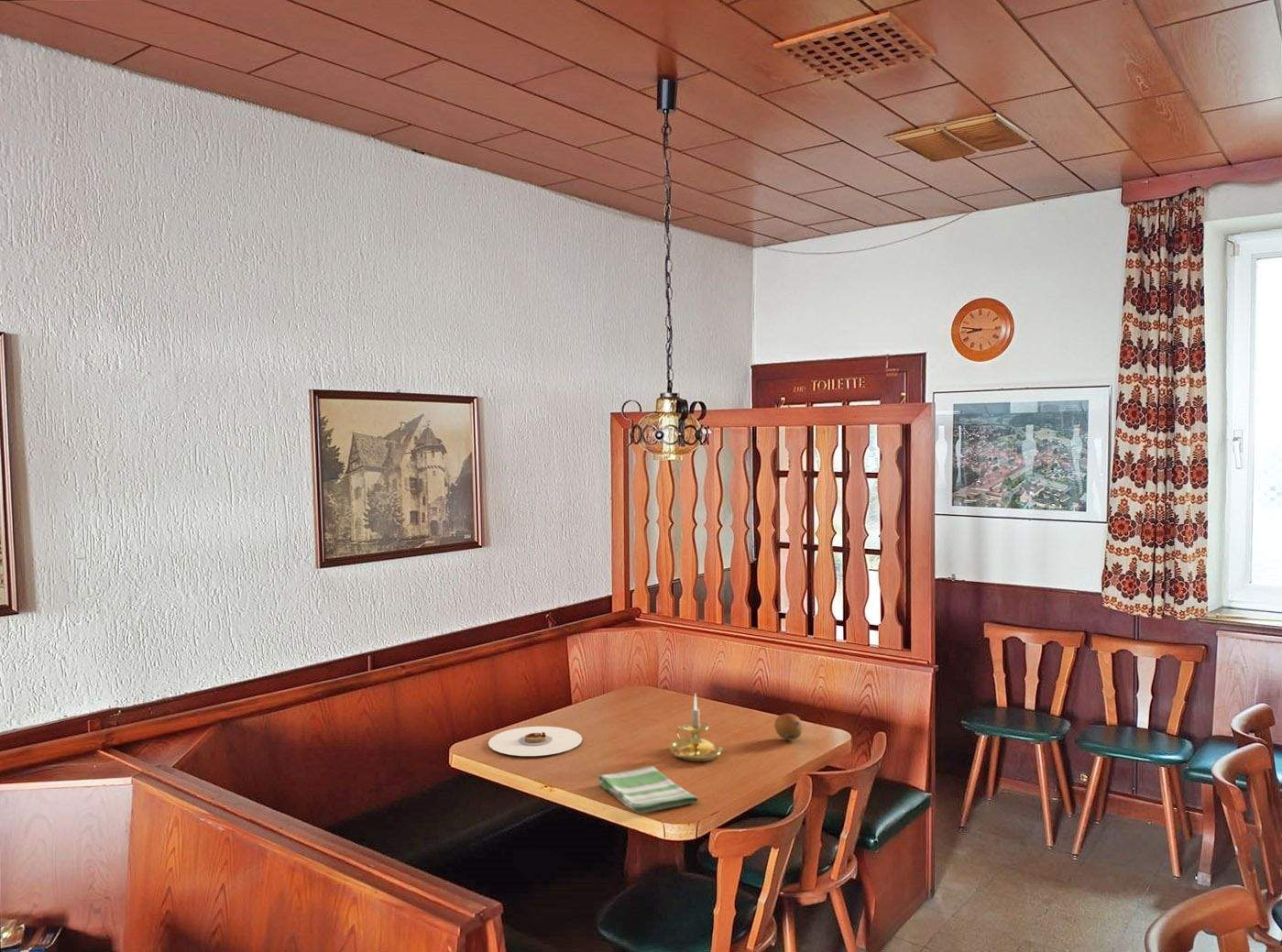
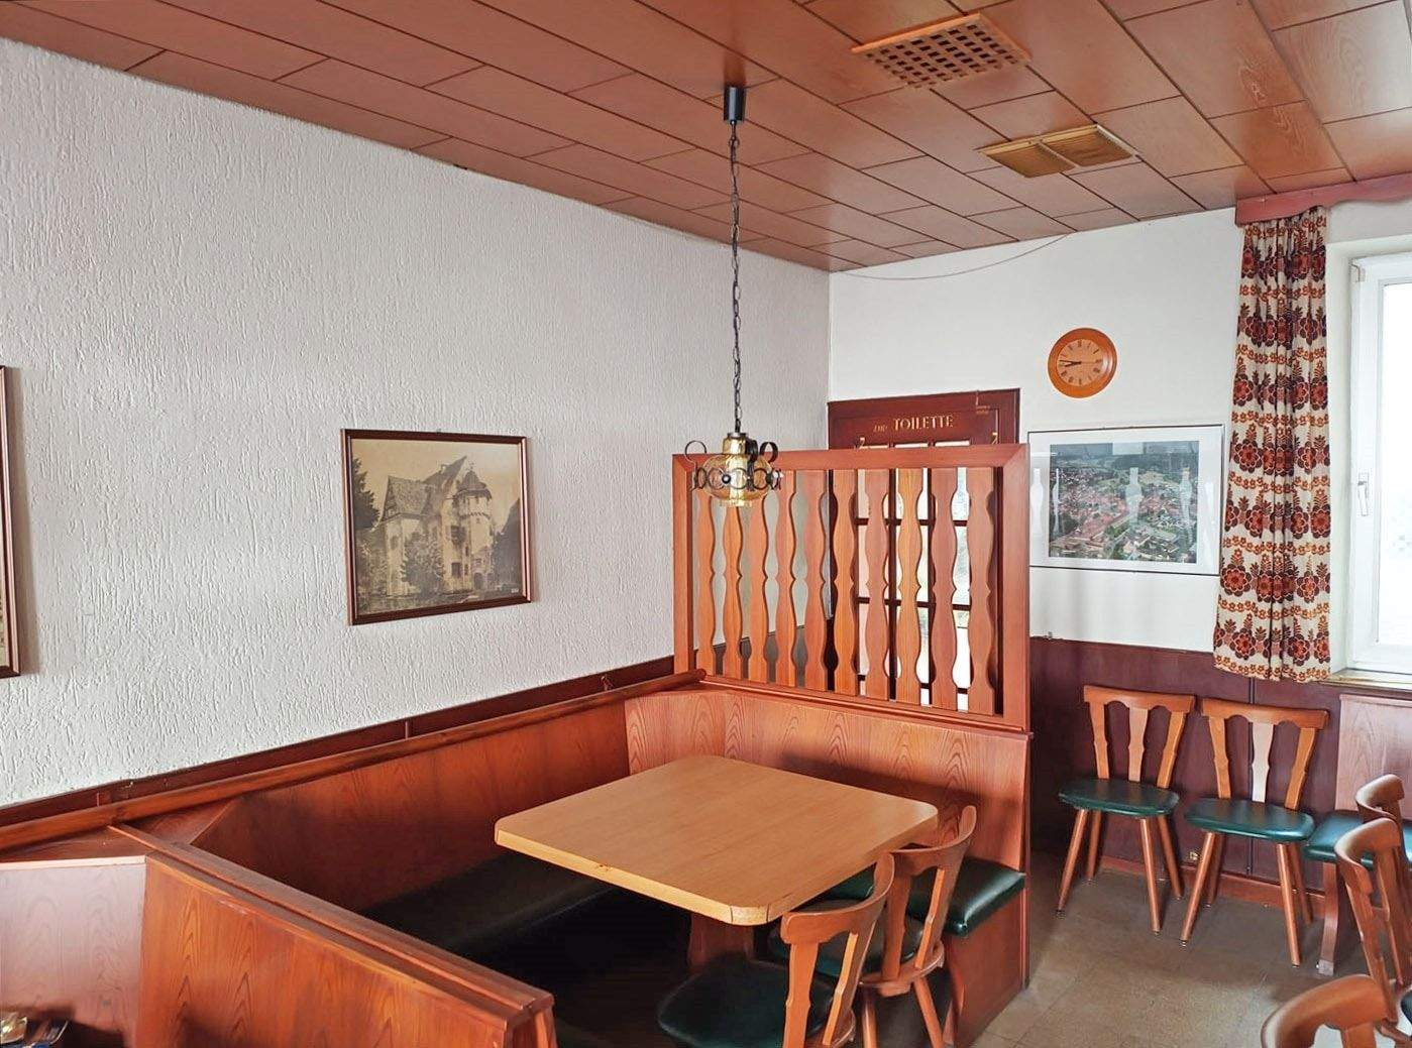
- fruit (788, 726)
- candle holder (693, 722)
- dish towel (645, 788)
- plate (535, 738)
